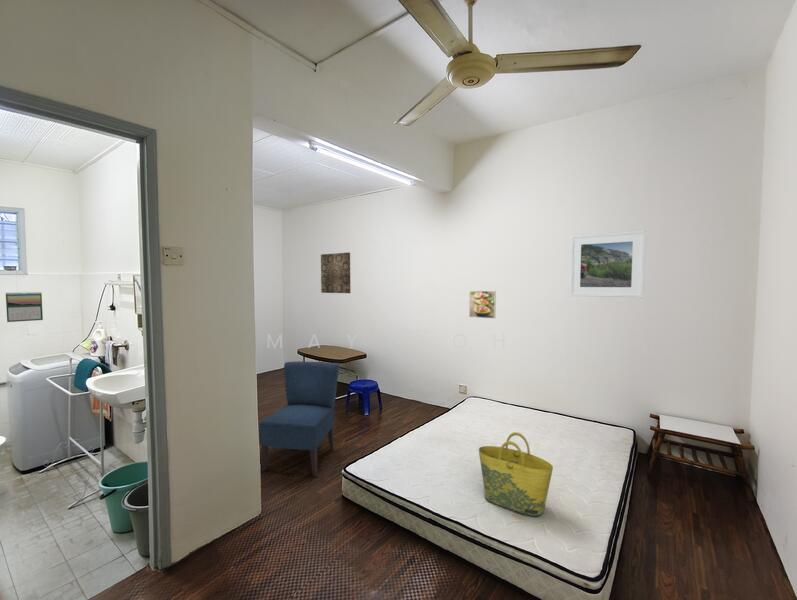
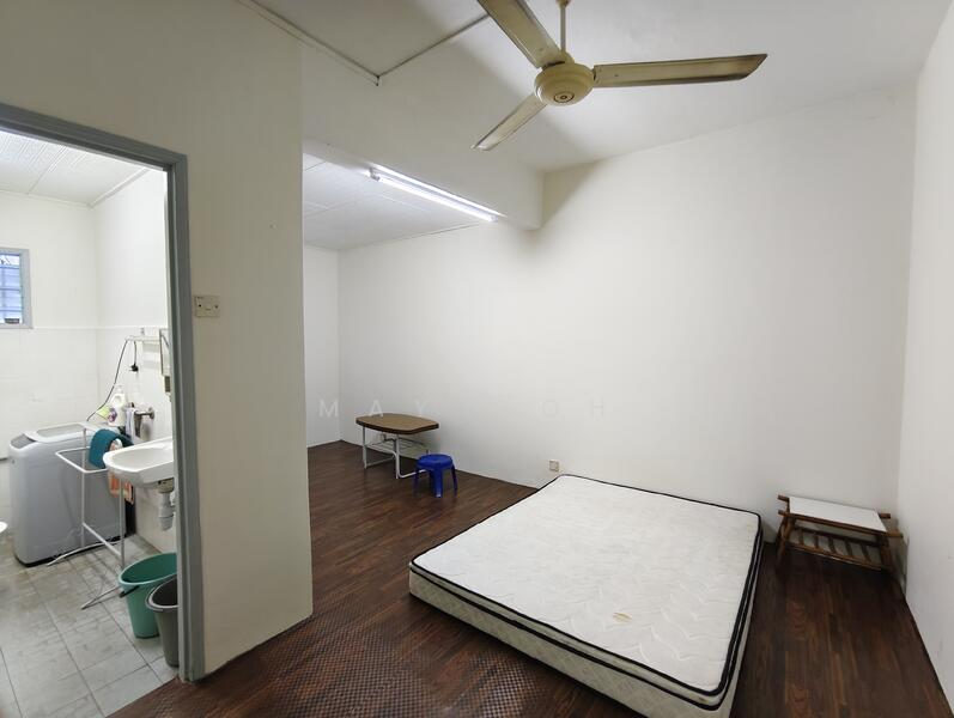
- calendar (24, 306)
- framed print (482, 304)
- wall art (335, 273)
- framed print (605, 265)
- chair (300, 414)
- tote bag (513, 469)
